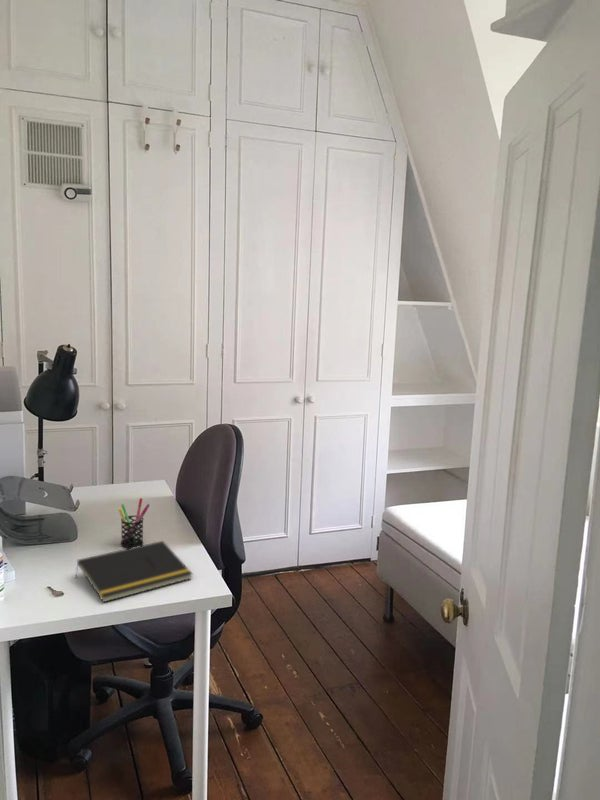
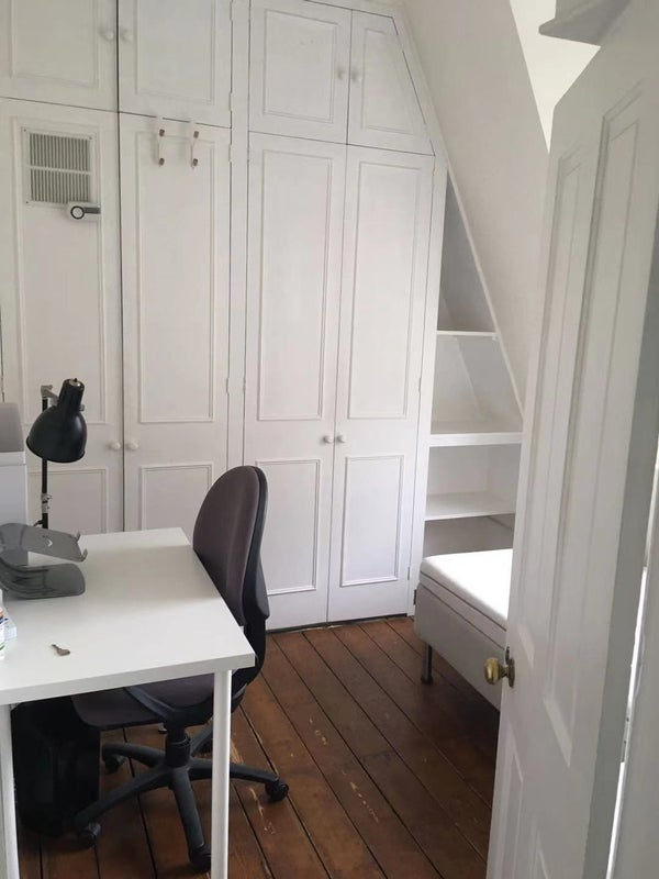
- notepad (135, 569)
- pen holder (131, 521)
